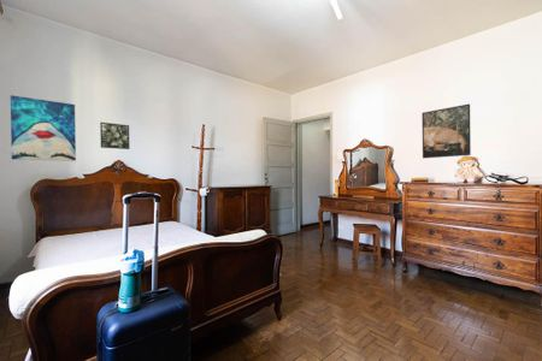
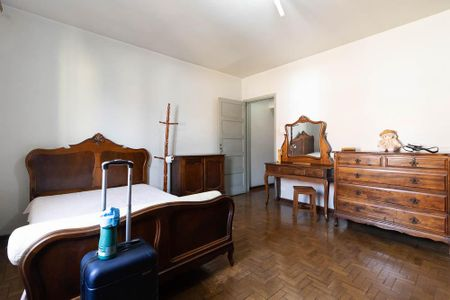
- wall art (45, 130)
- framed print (114, 136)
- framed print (444, 132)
